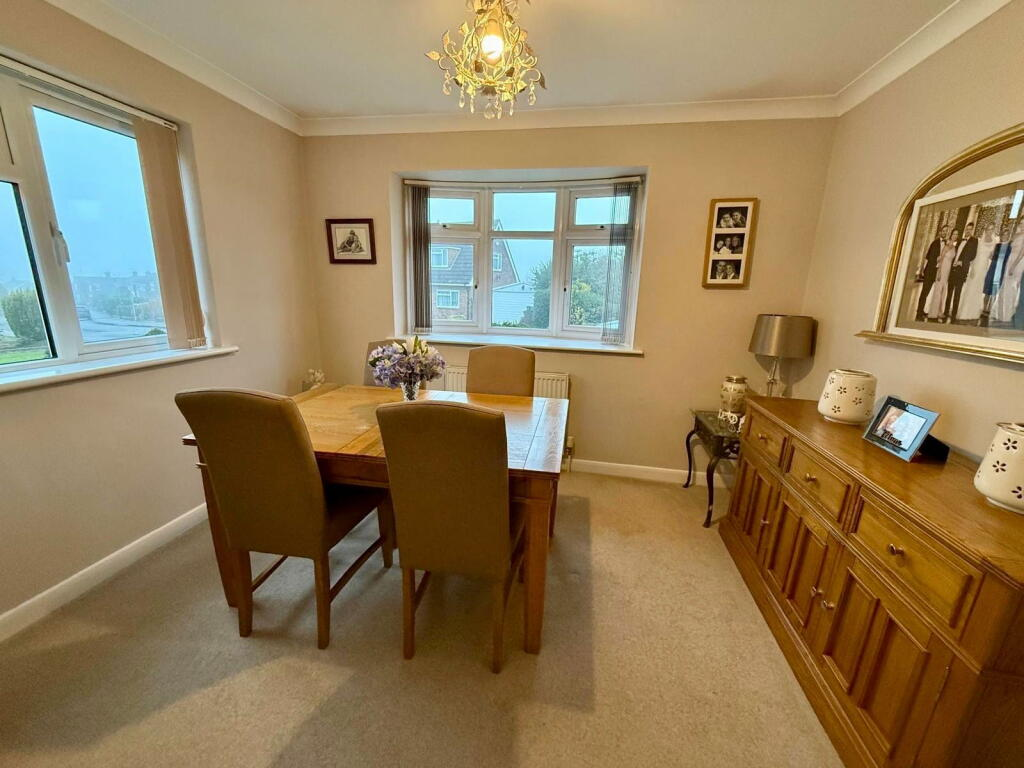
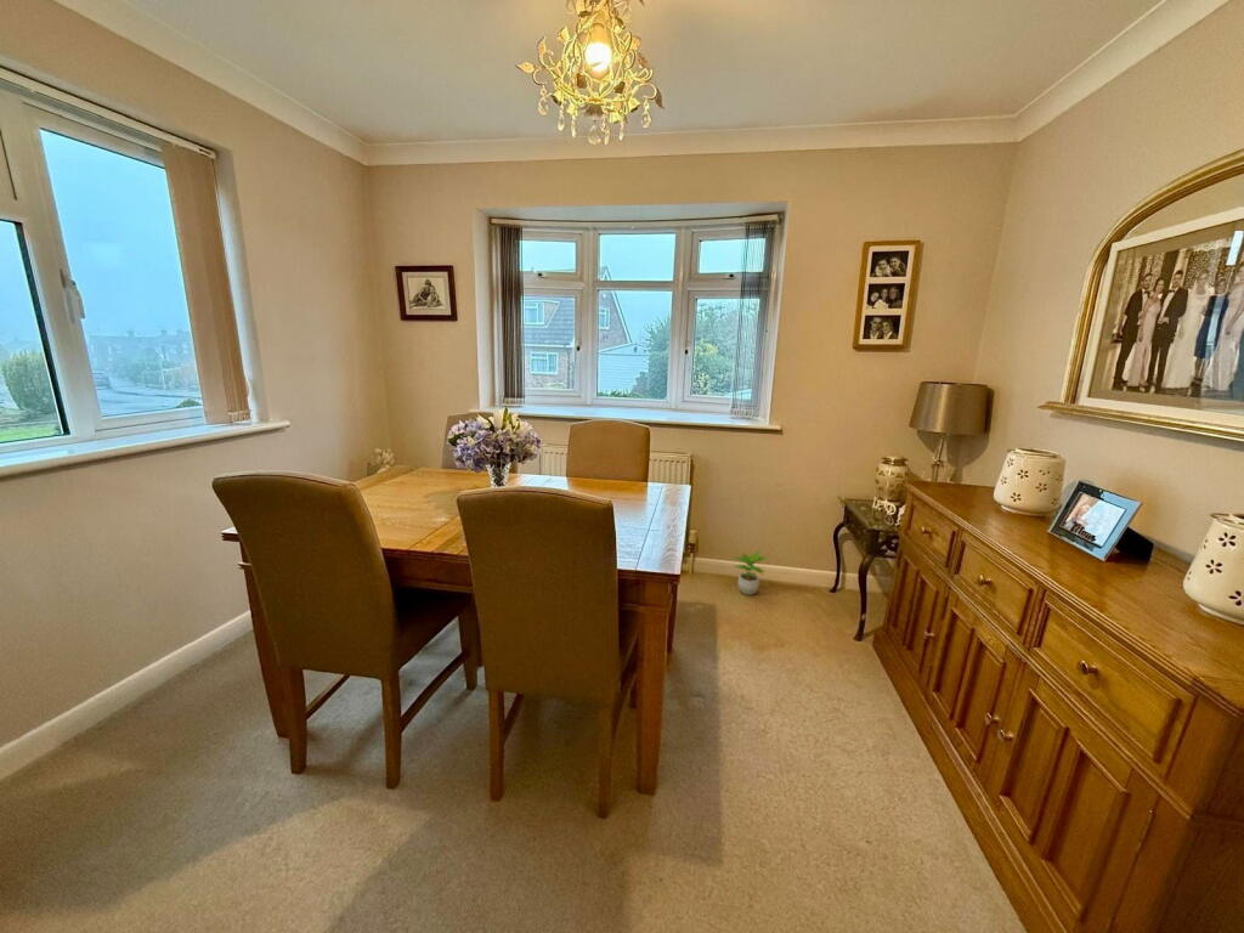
+ potted plant (748, 570)
